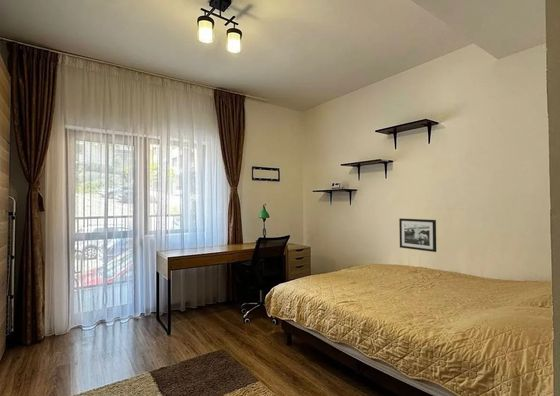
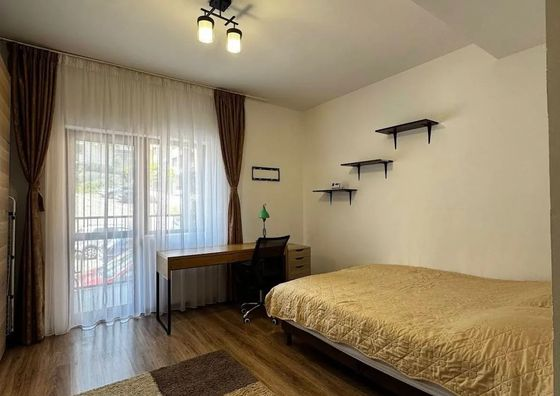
- picture frame (417, 234)
